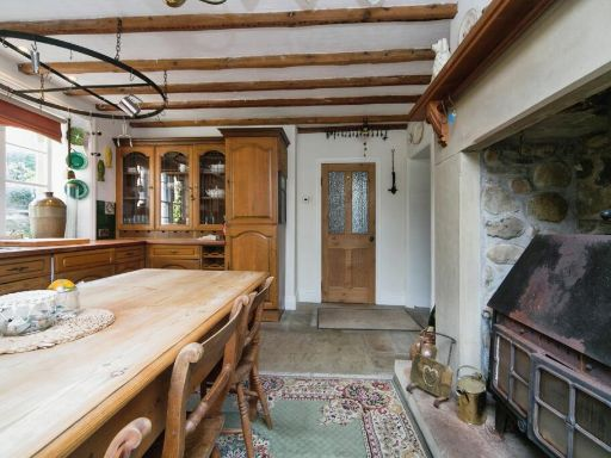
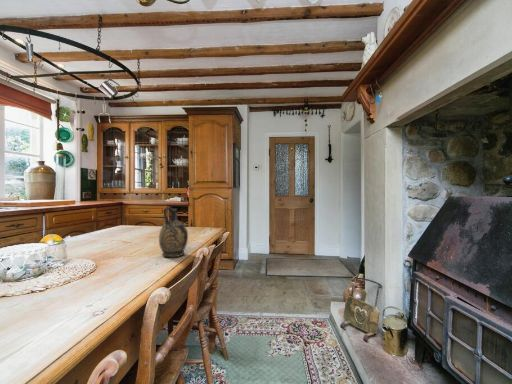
+ ceramic jug (173, 230)
